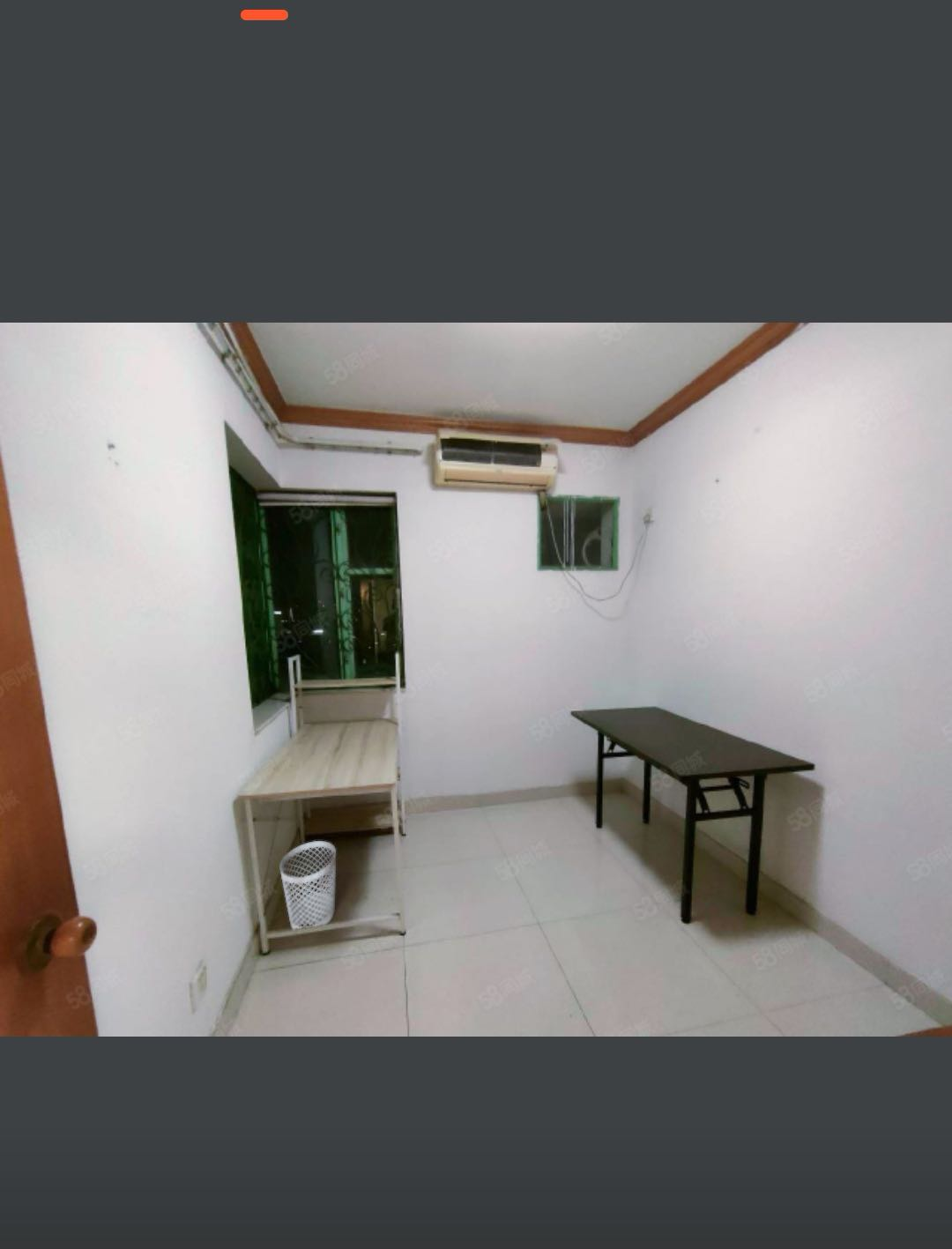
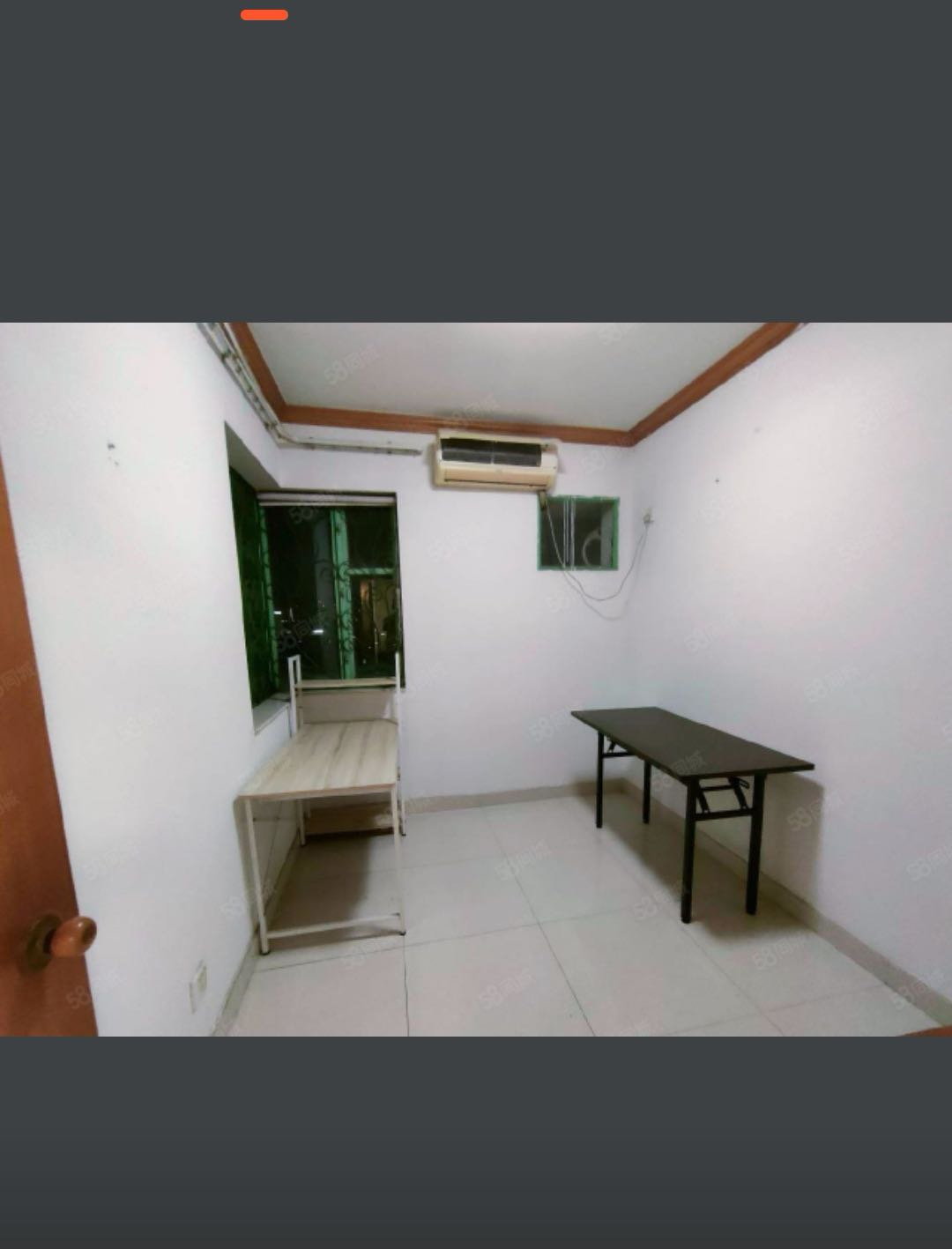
- wastebasket (310, 887)
